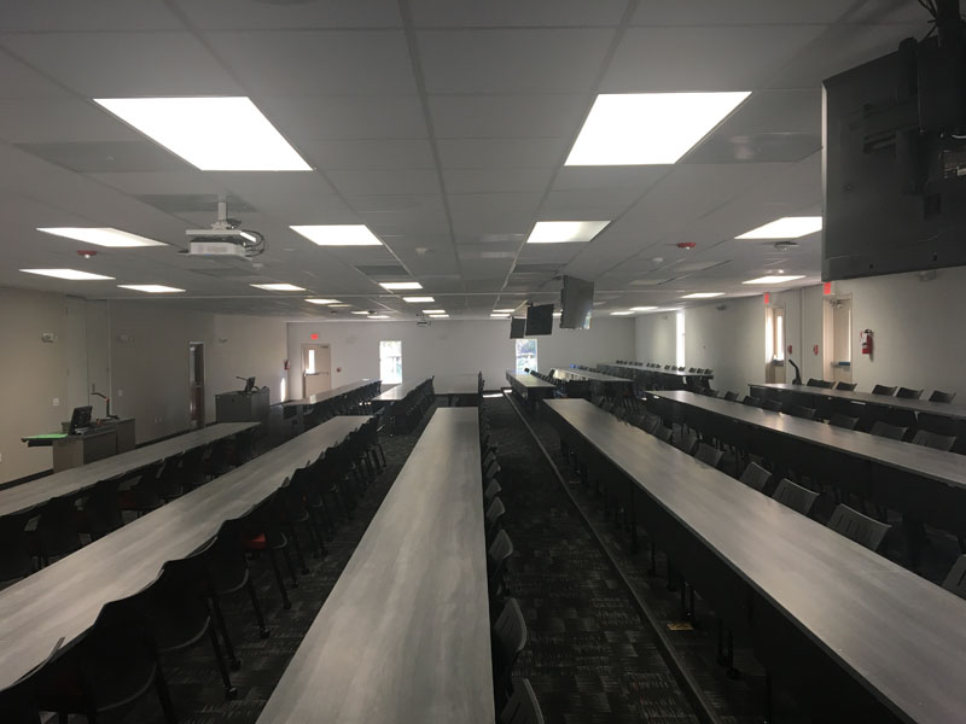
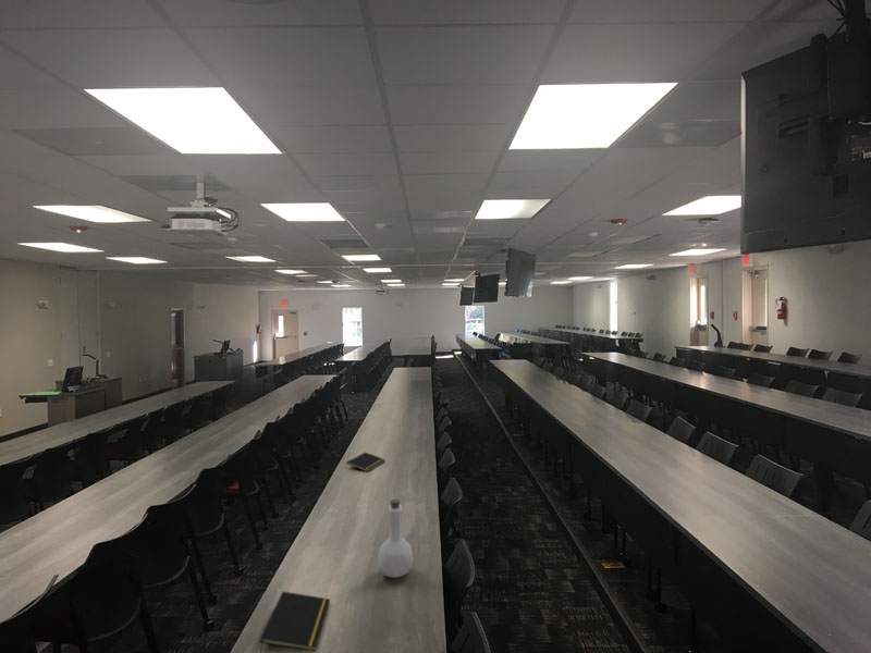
+ notepad (366, 461)
+ notepad (297, 618)
+ bottle (395, 537)
